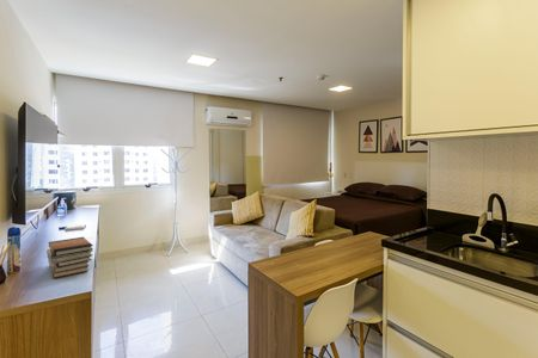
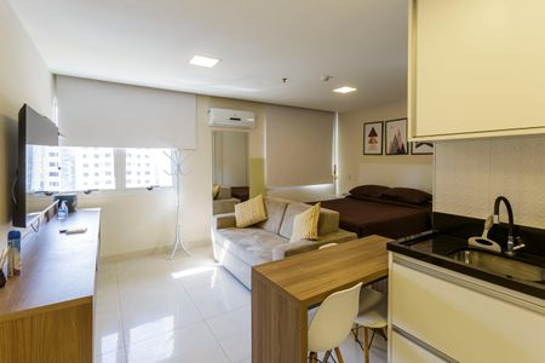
- book stack (69, 255)
